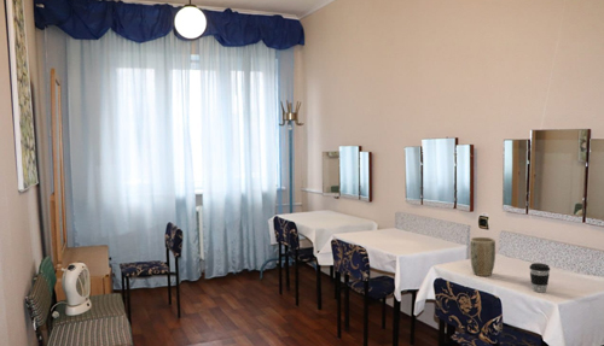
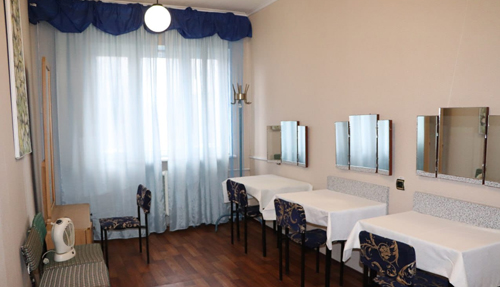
- coffee cup (539, 277)
- plant pot (482, 256)
